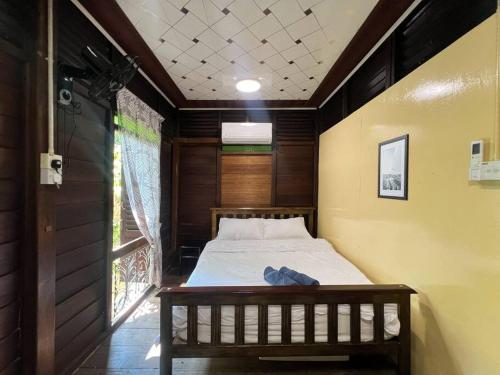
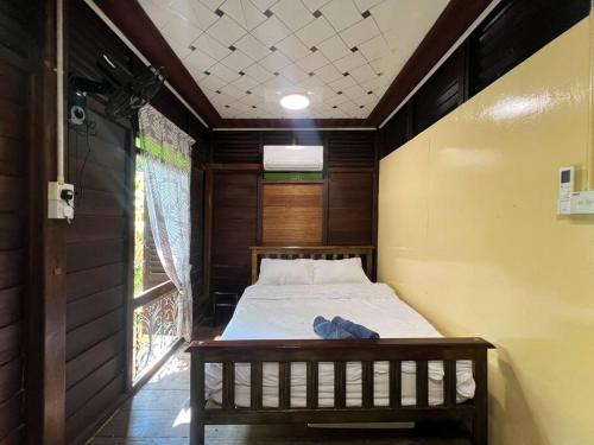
- wall art (391, 169)
